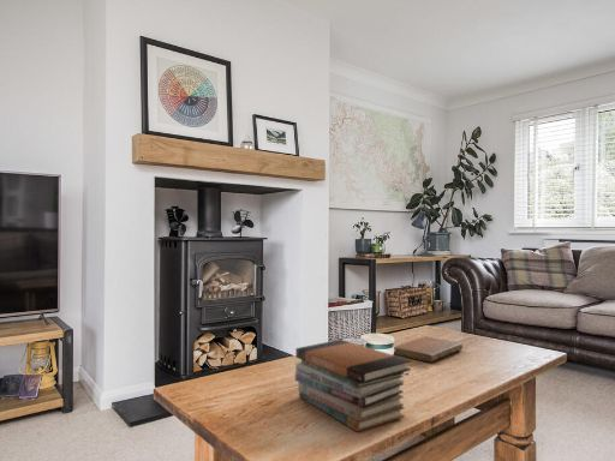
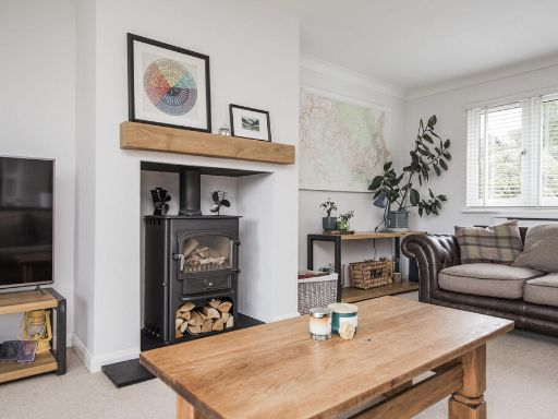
- book stack (348, 379)
- notebook (428, 348)
